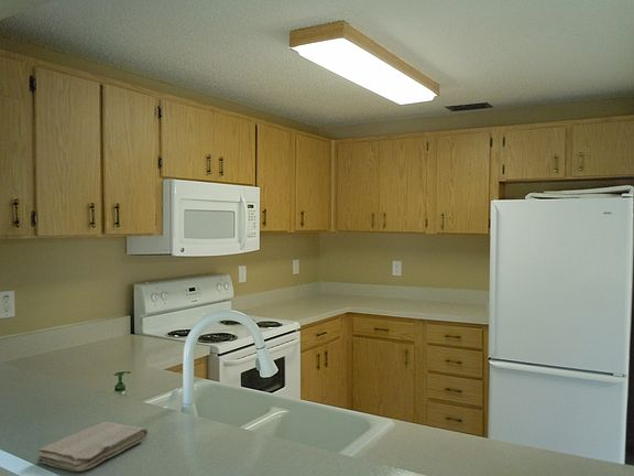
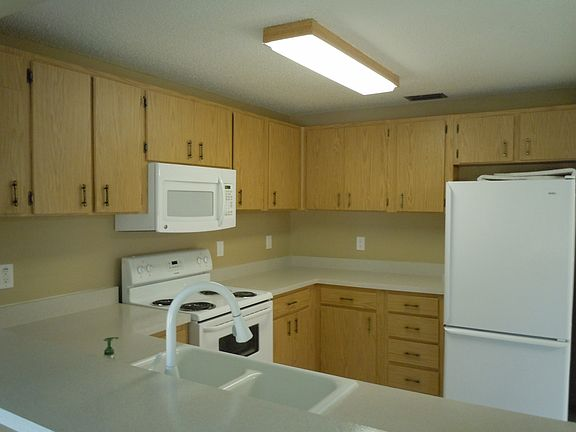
- washcloth (94, 443)
